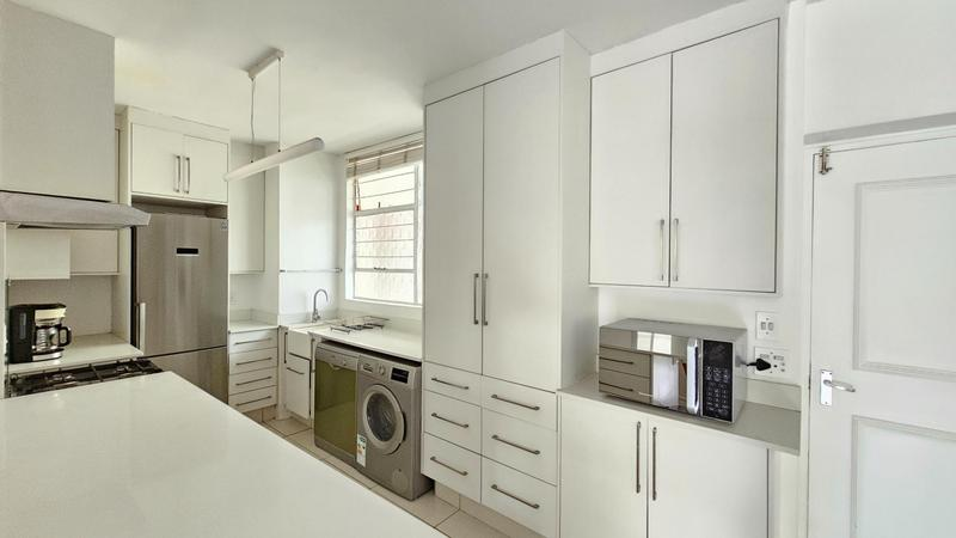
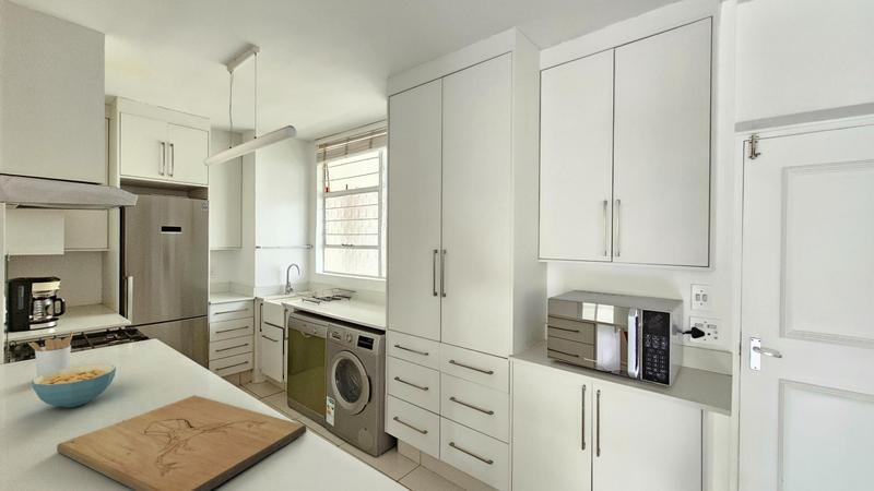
+ cutting board (188, 436)
+ utensil holder (55, 357)
+ cereal bowl (75, 388)
